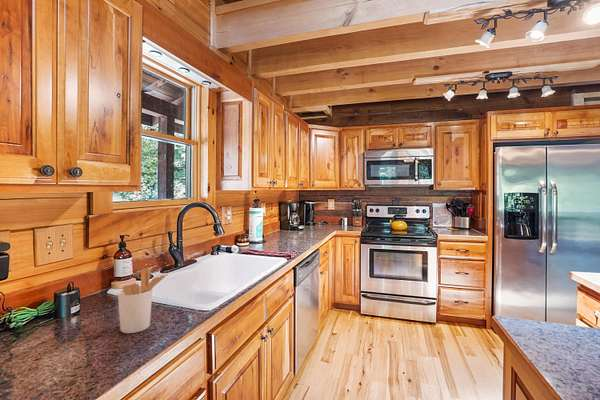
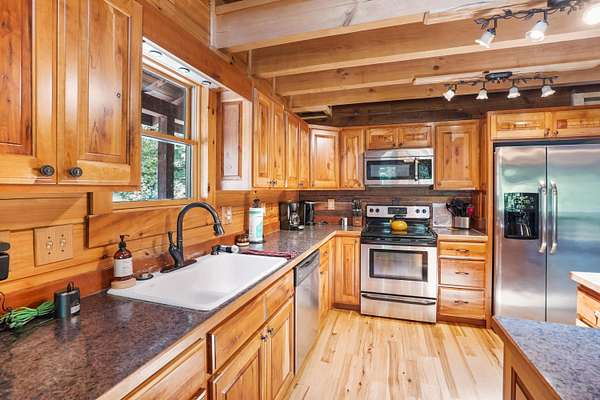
- utensil holder (143, 299)
